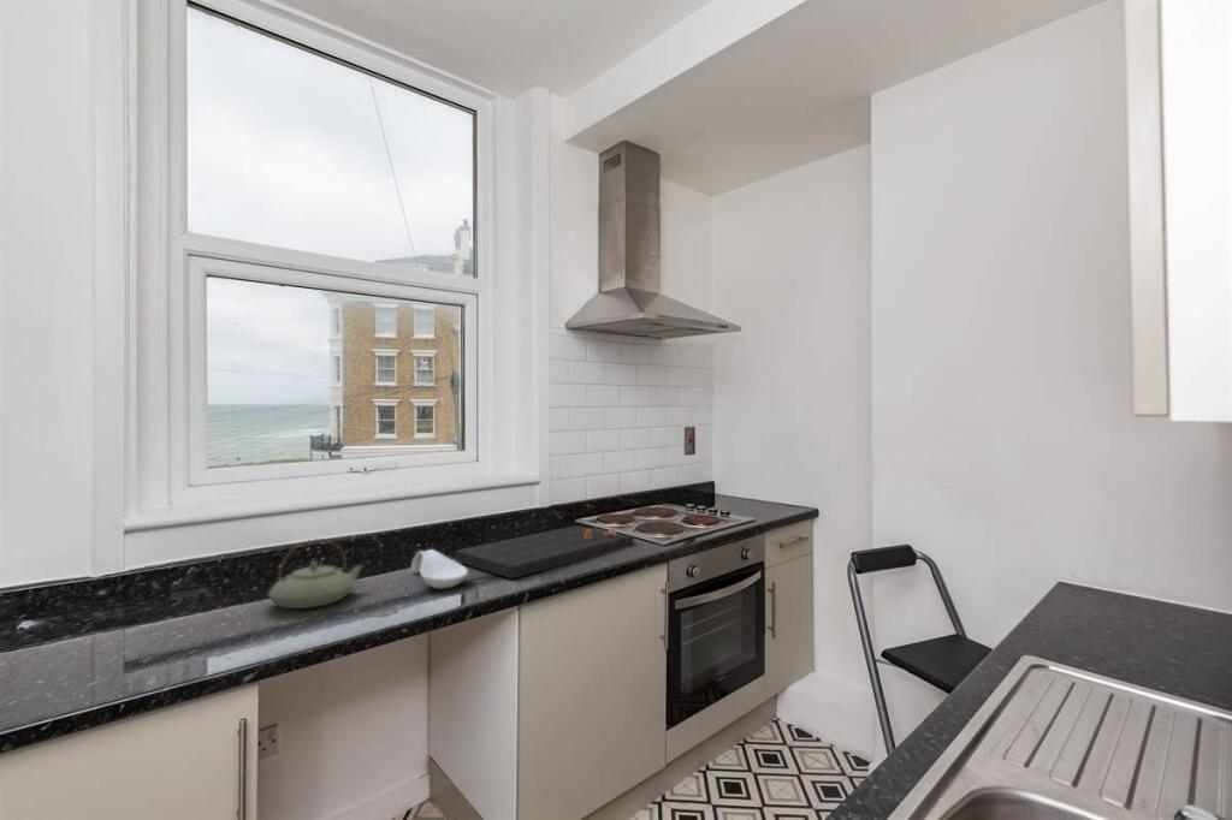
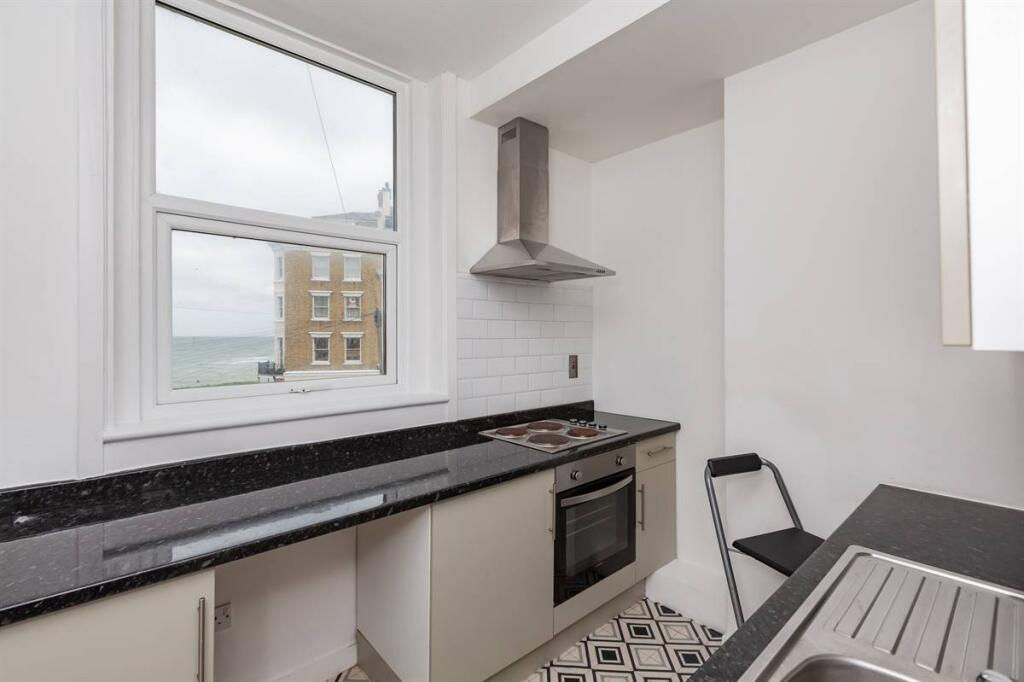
- spoon rest (434, 566)
- teapot (319, 569)
- cutting board (549, 542)
